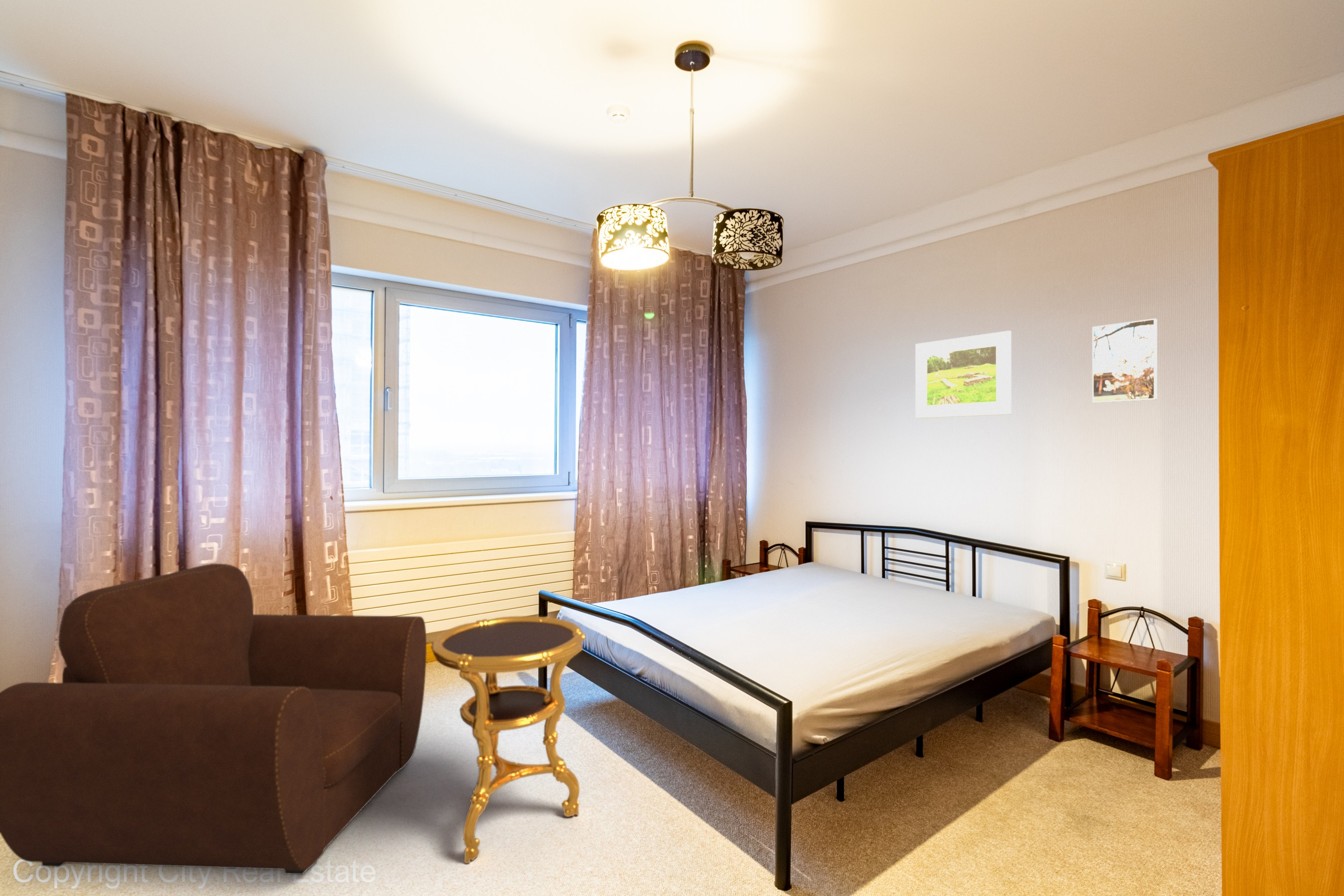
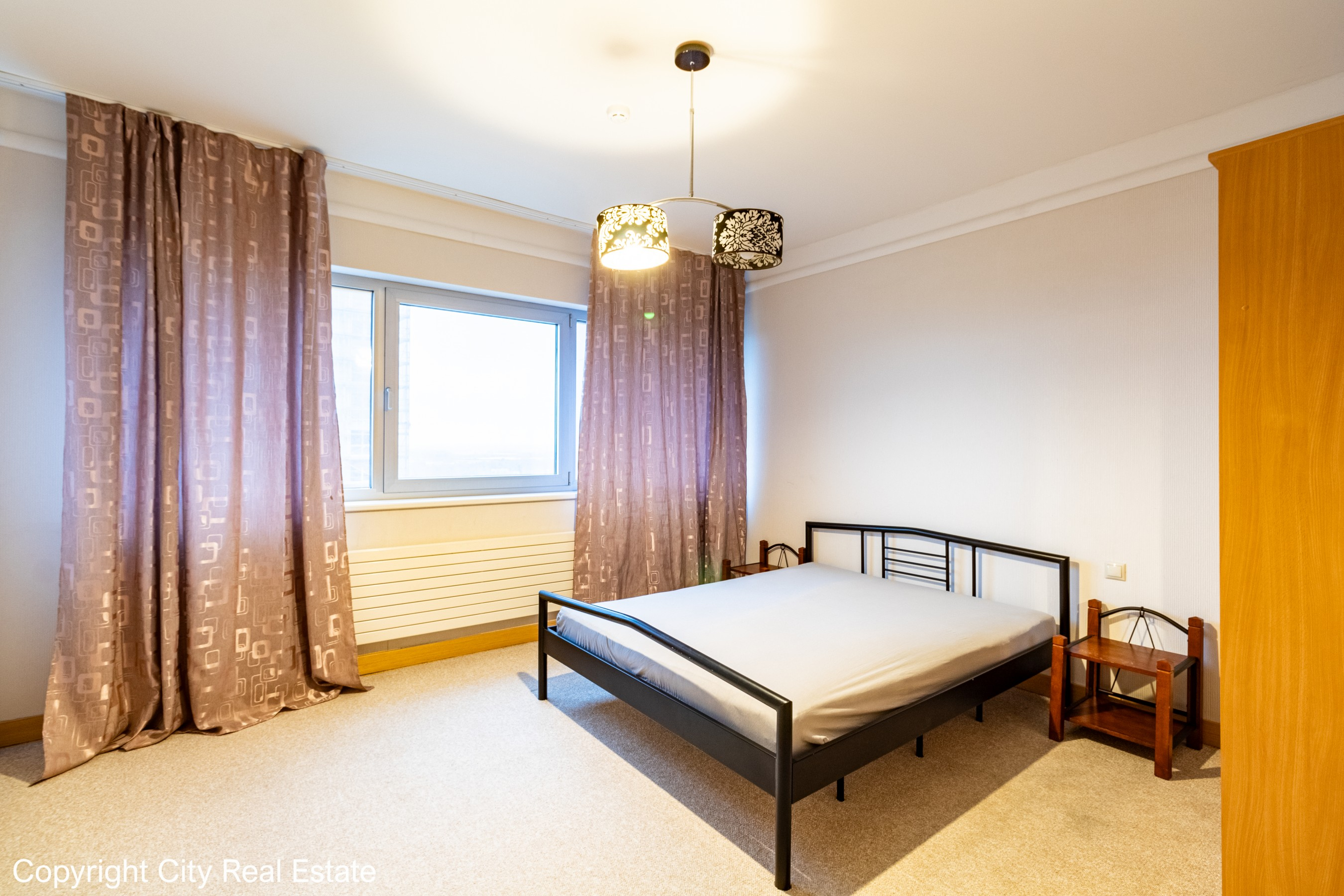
- armchair (253, 692)
- side table (510, 727)
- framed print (1123, 362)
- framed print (960, 377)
